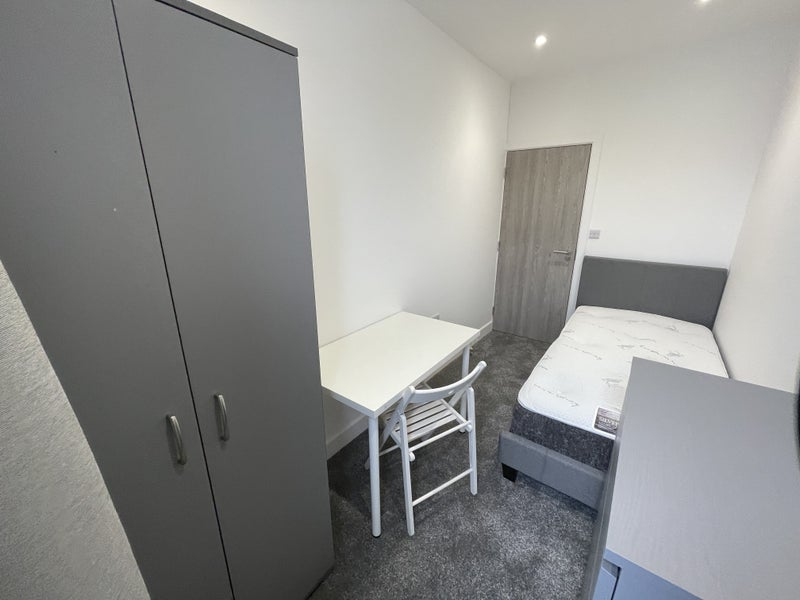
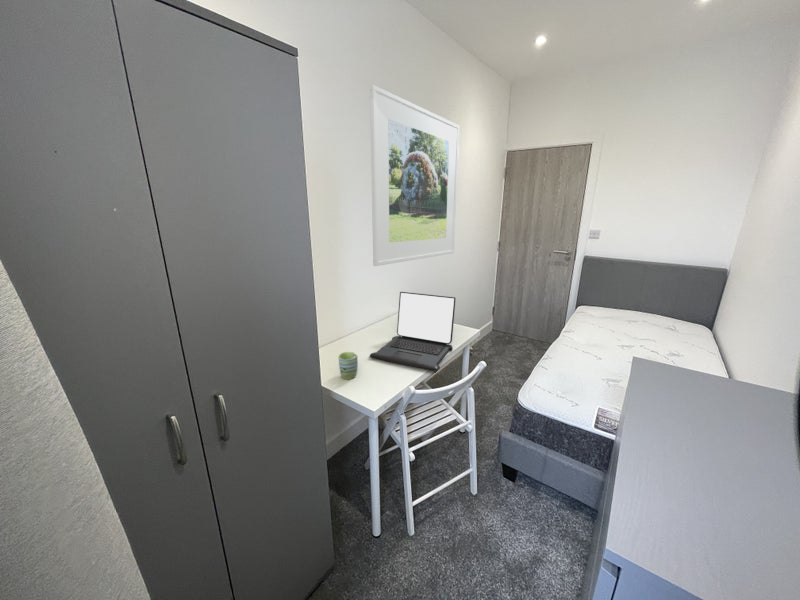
+ laptop (414, 327)
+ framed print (421, 187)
+ mug (350, 364)
